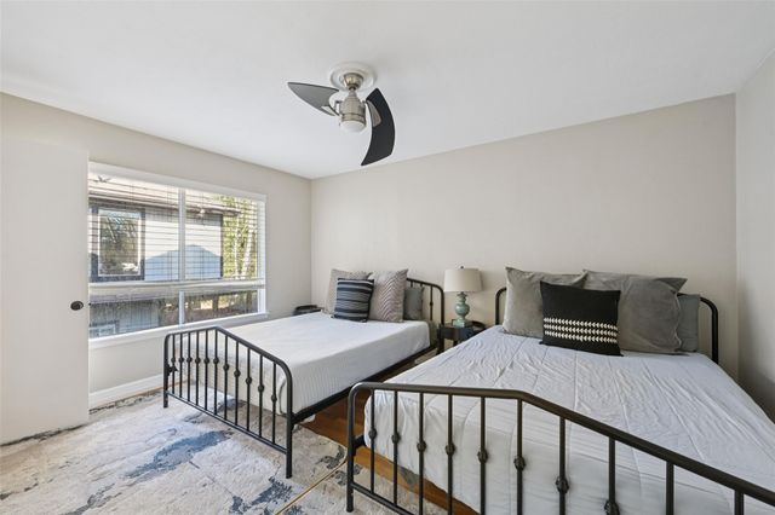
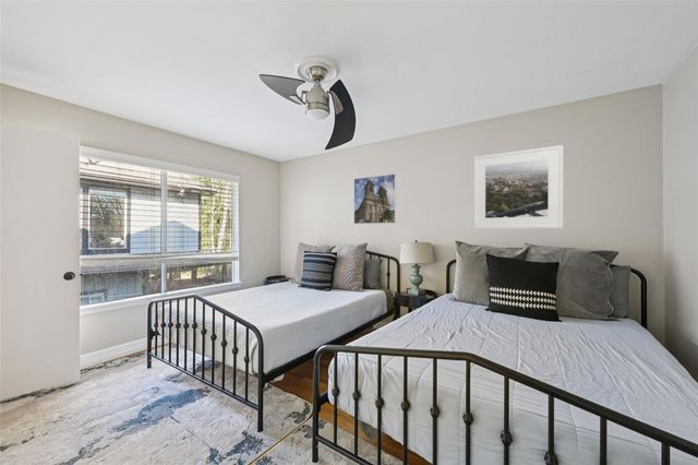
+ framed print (515, 190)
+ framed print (374, 200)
